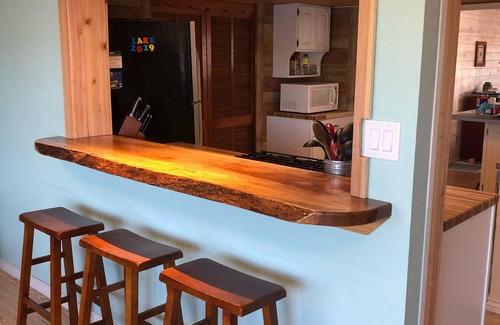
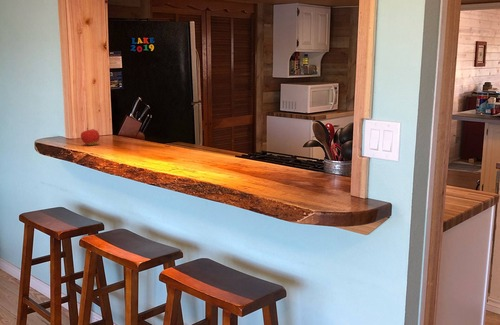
+ fruit (90, 136)
